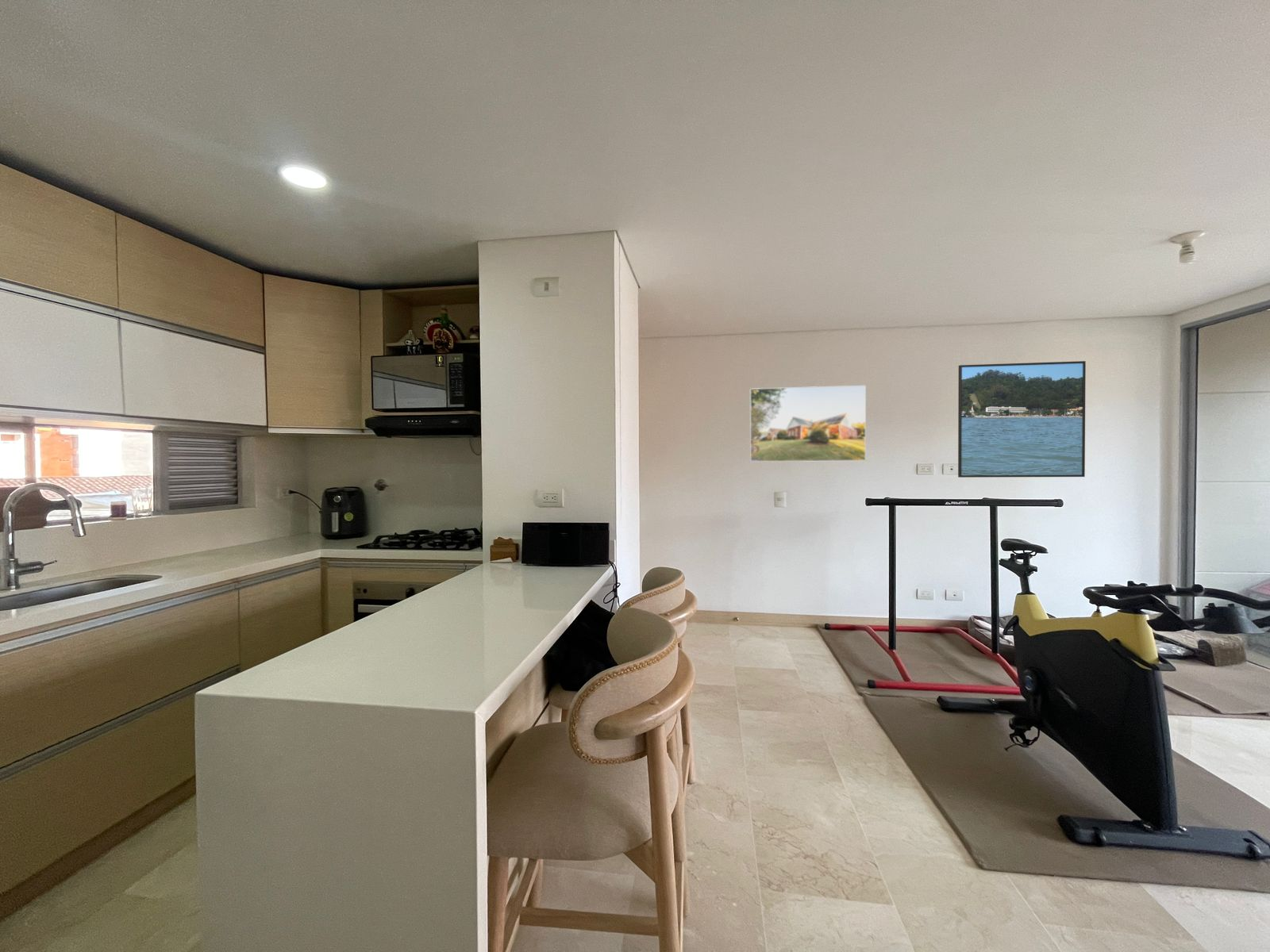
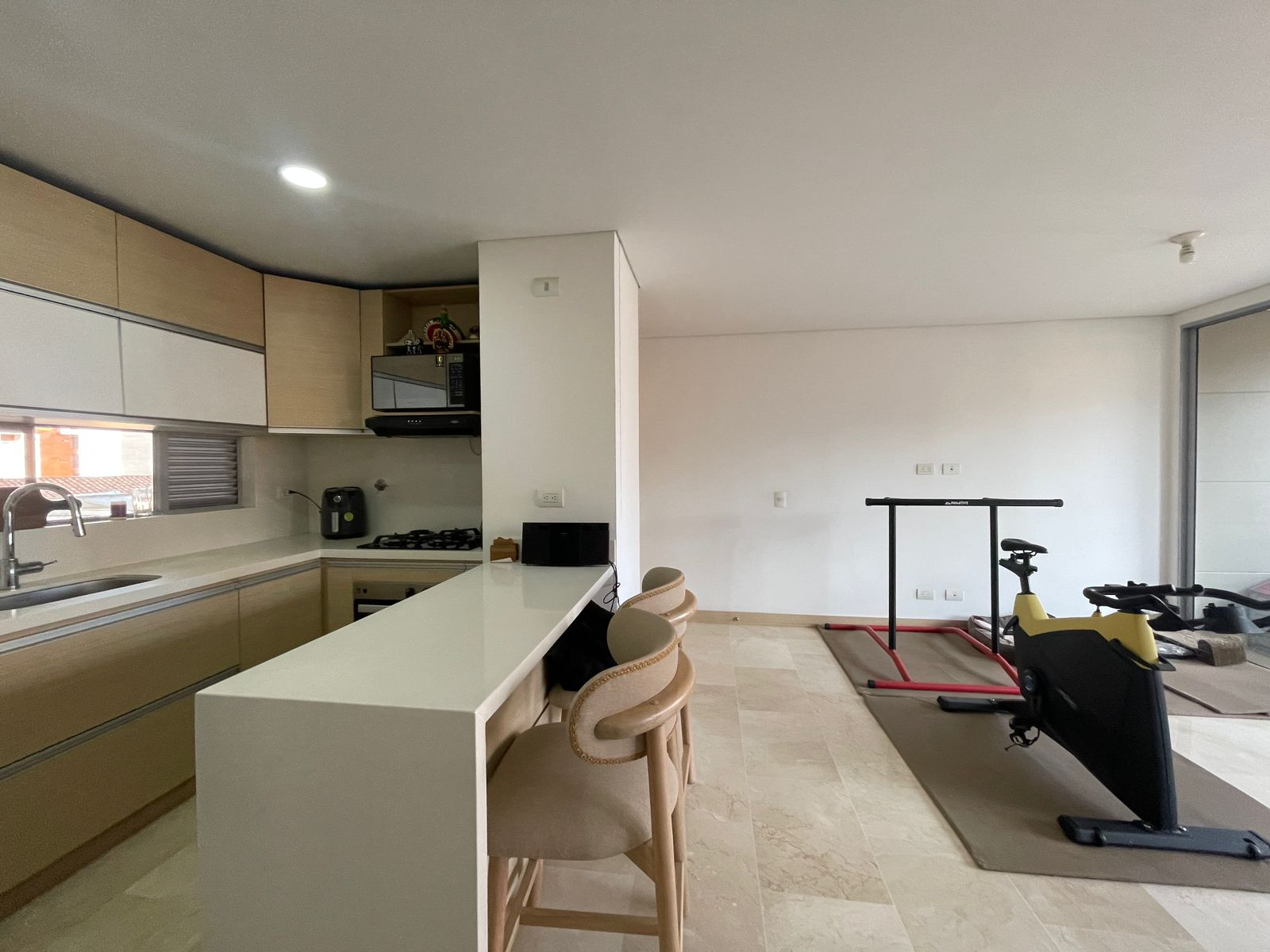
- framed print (806, 424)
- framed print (1020, 420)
